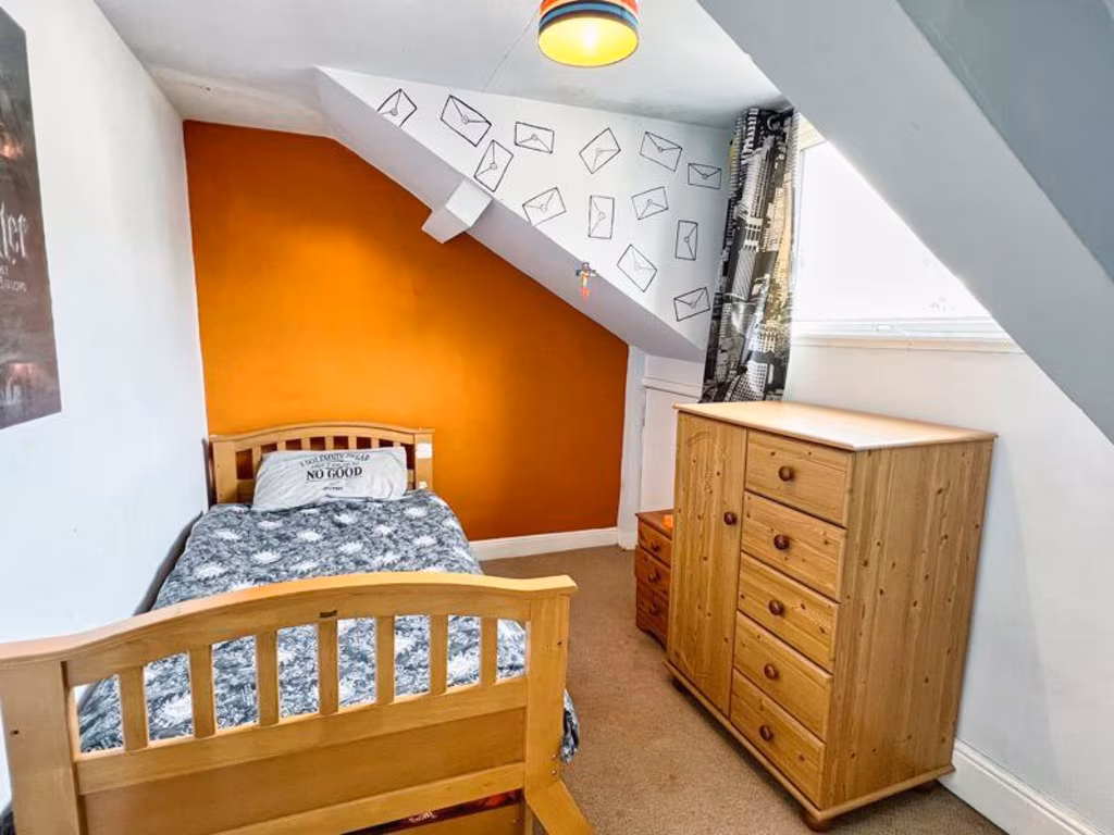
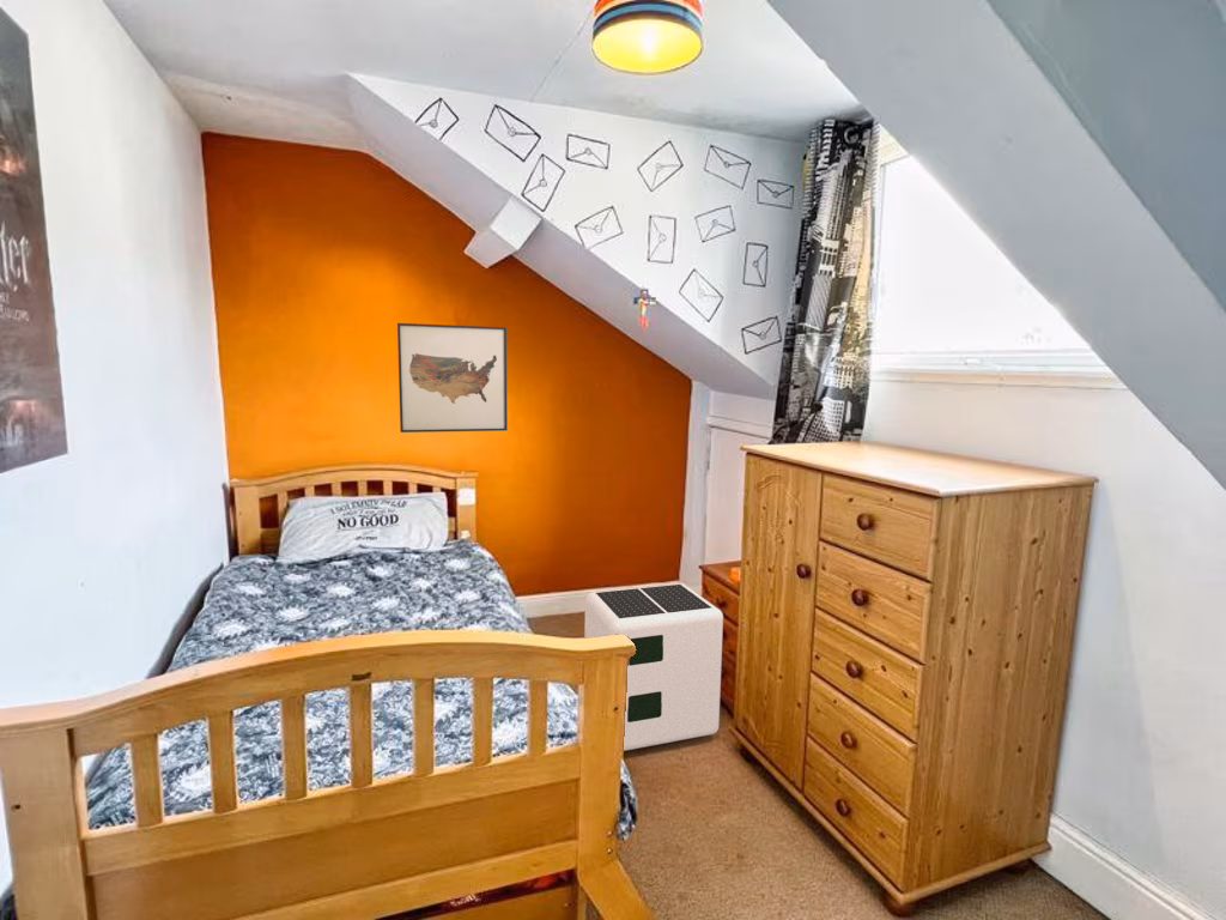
+ air purifier (650, 662)
+ wall art (454, 379)
